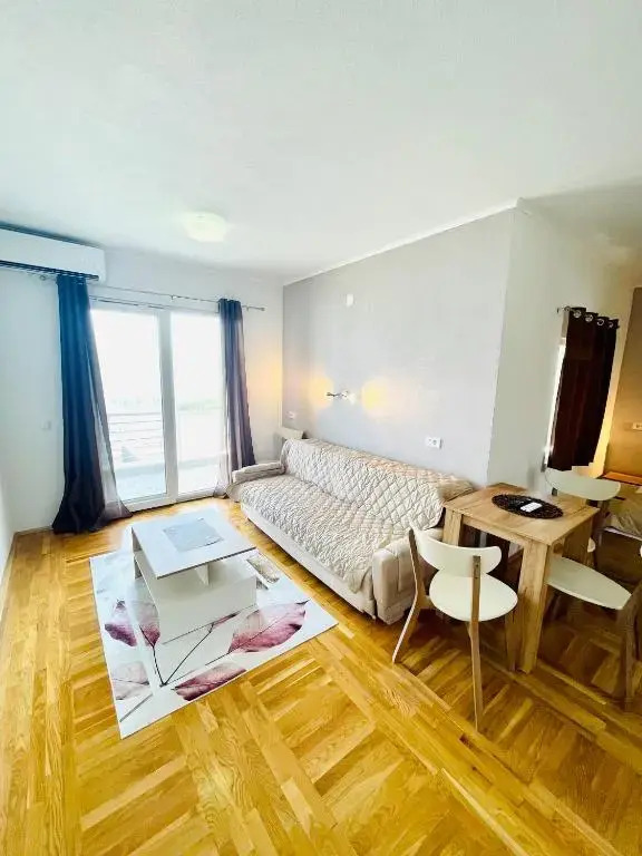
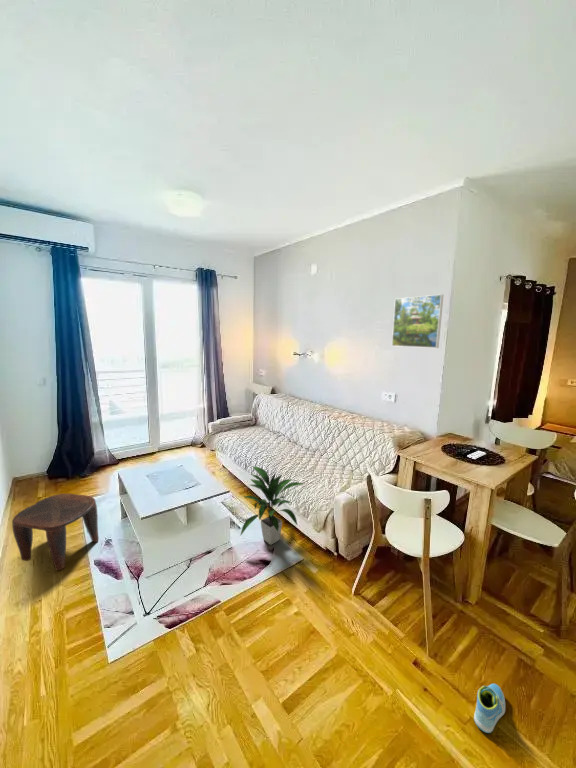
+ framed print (415, 322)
+ indoor plant (268, 504)
+ stool (58, 529)
+ sneaker (492, 697)
